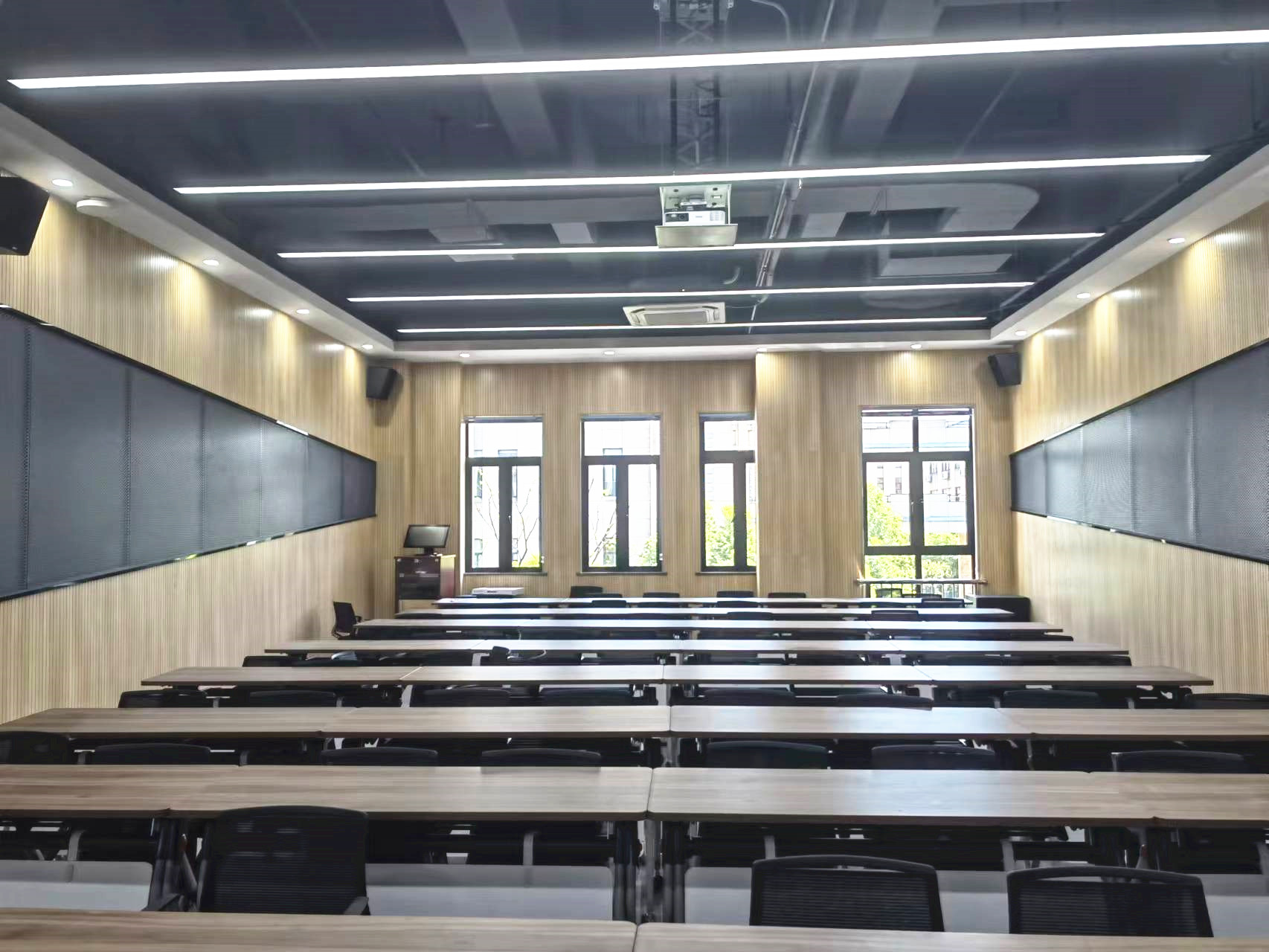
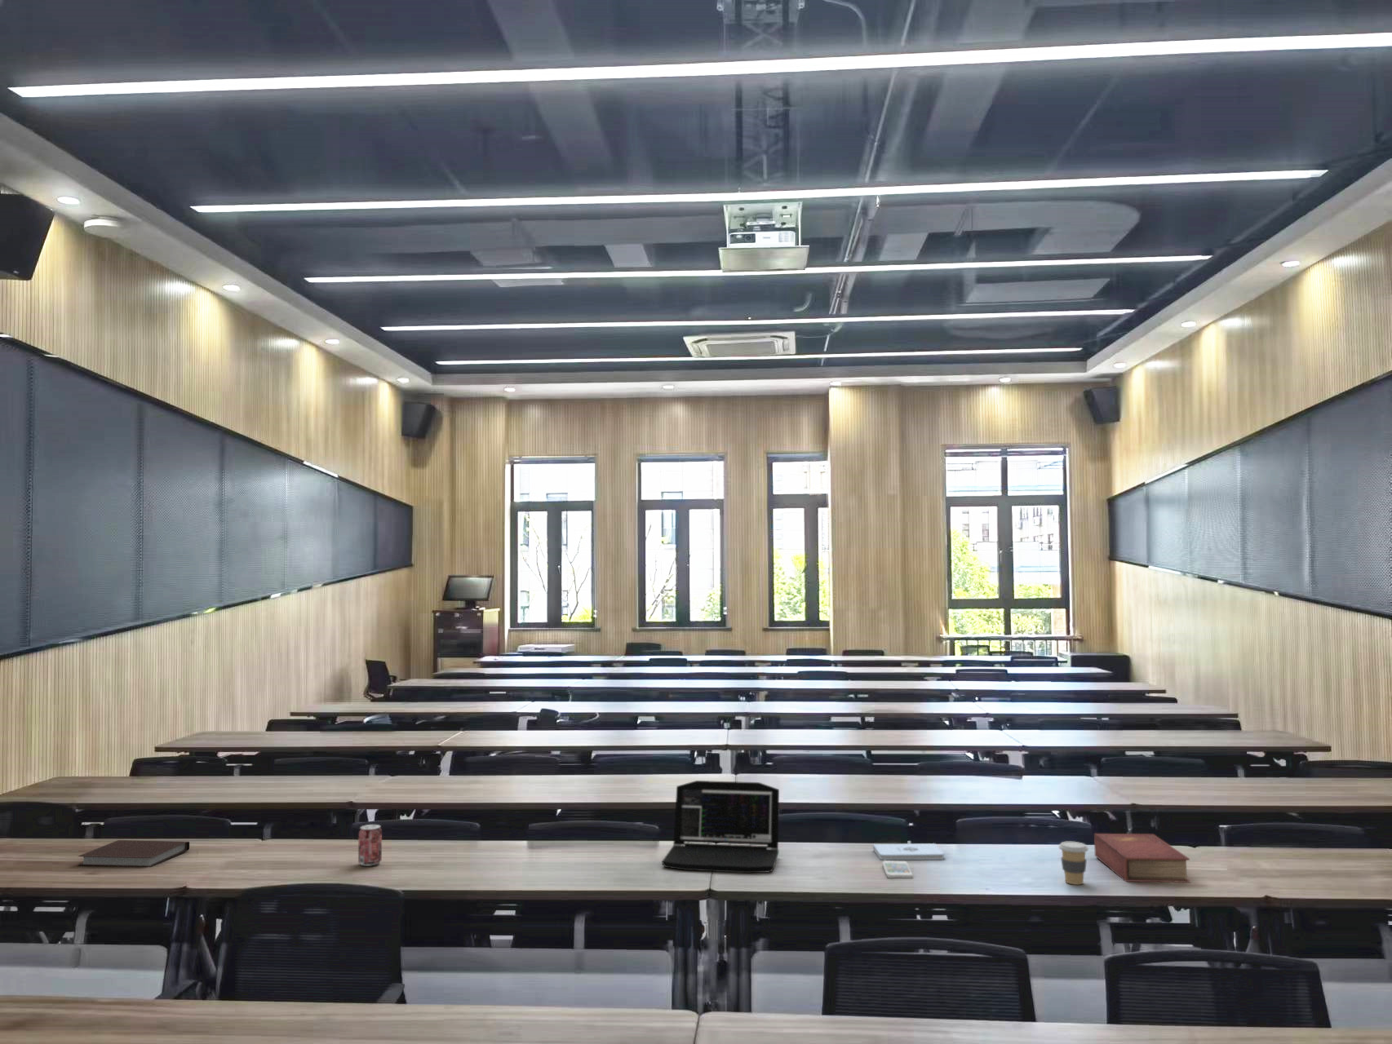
+ smartphone (896, 869)
+ book (1140, 856)
+ coffee cup (1073, 863)
+ notepad (908, 851)
+ notebook (135, 852)
+ beverage can (370, 844)
+ laptop (722, 825)
